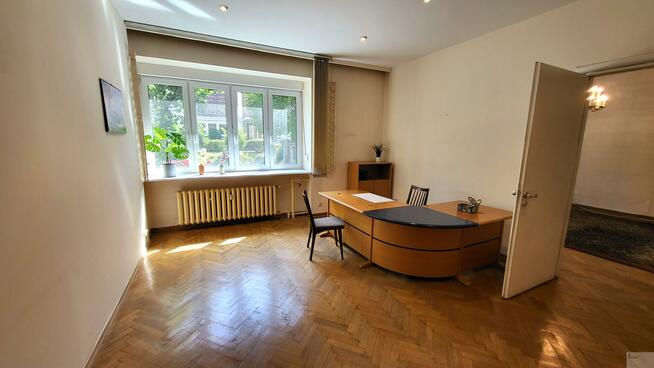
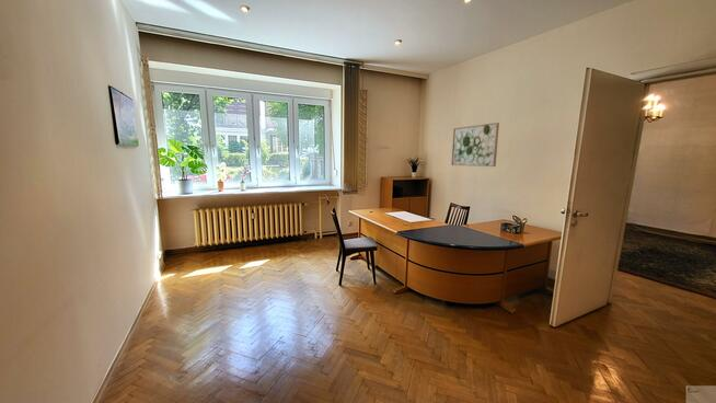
+ wall art (472, 146)
